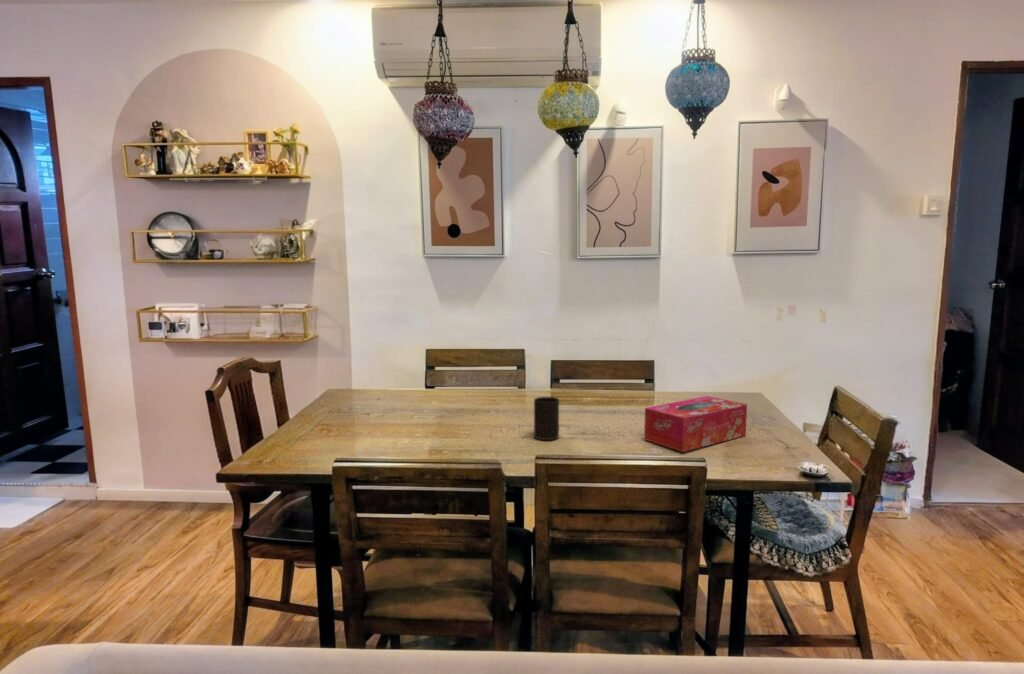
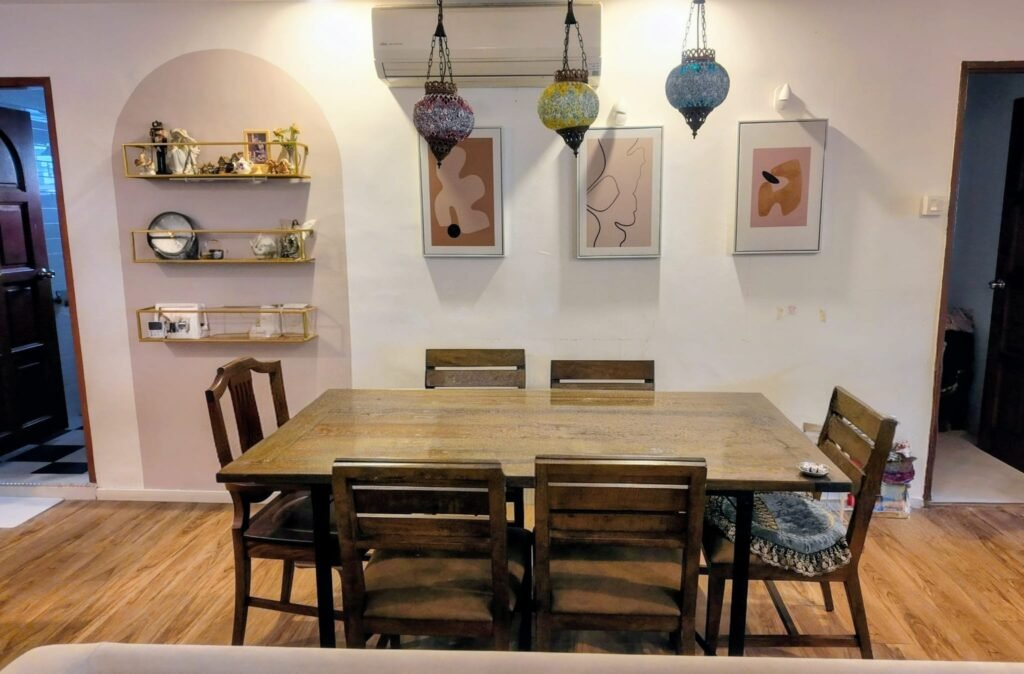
- cup (546, 418)
- tissue box (695, 421)
